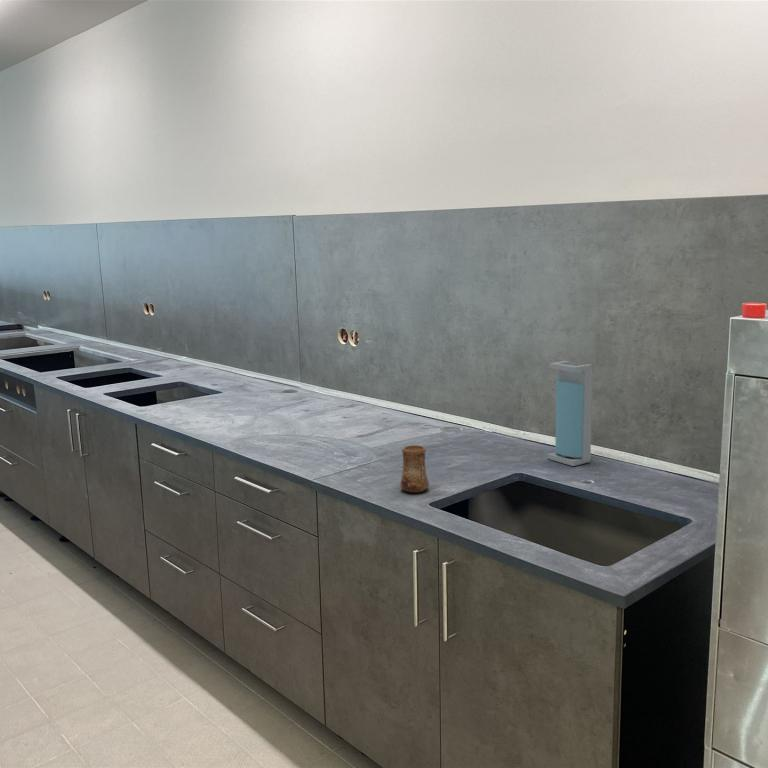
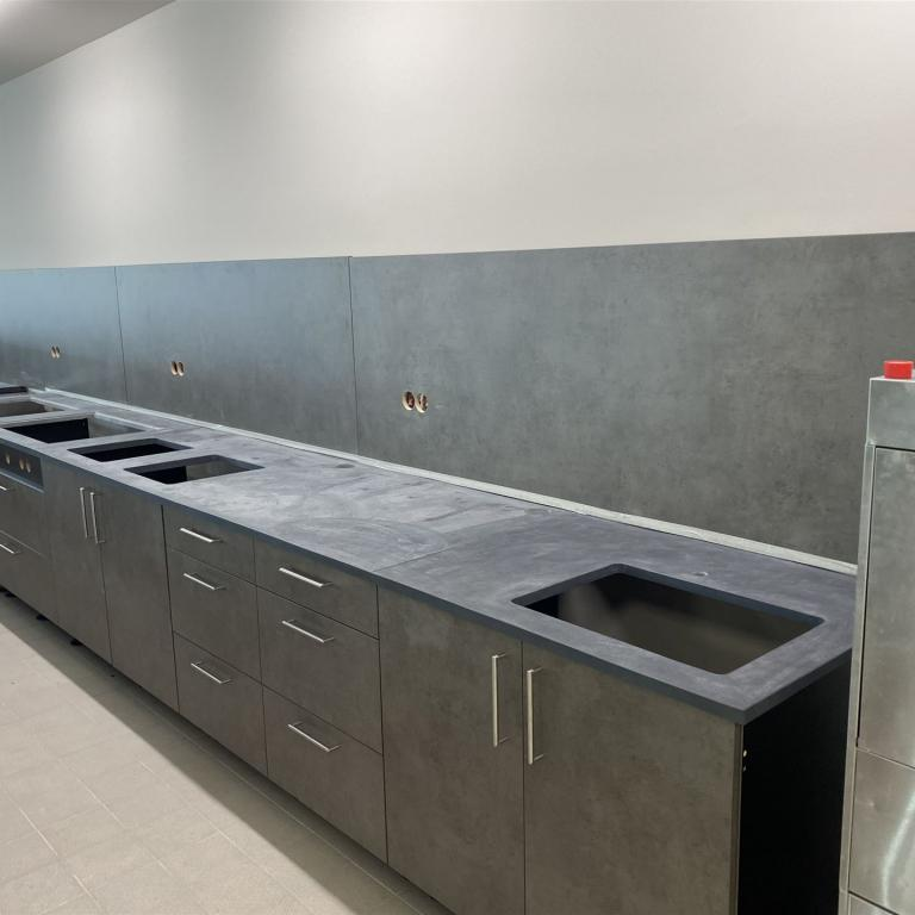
- soap dispenser (569, 412)
- cup (414, 468)
